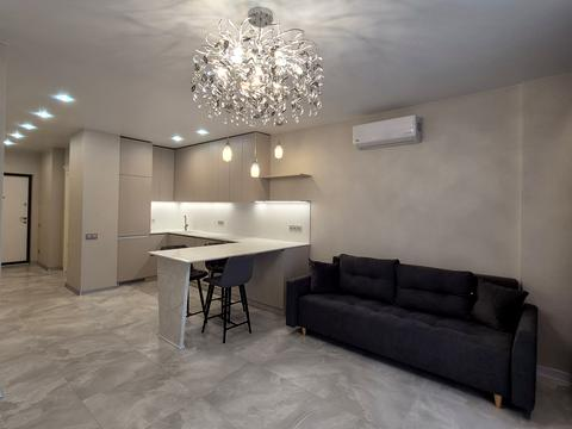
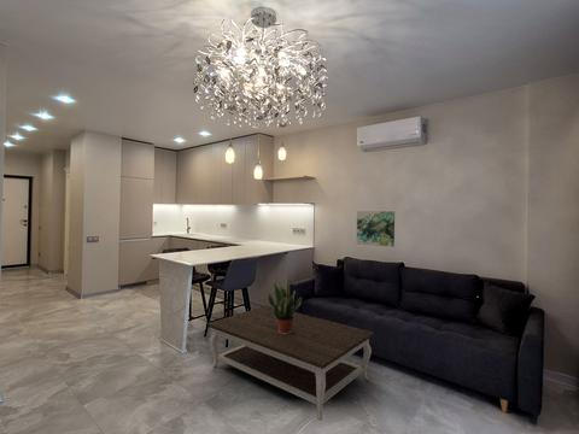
+ coffee table (287, 350)
+ wall art (374, 228)
+ potted plant (286, 306)
